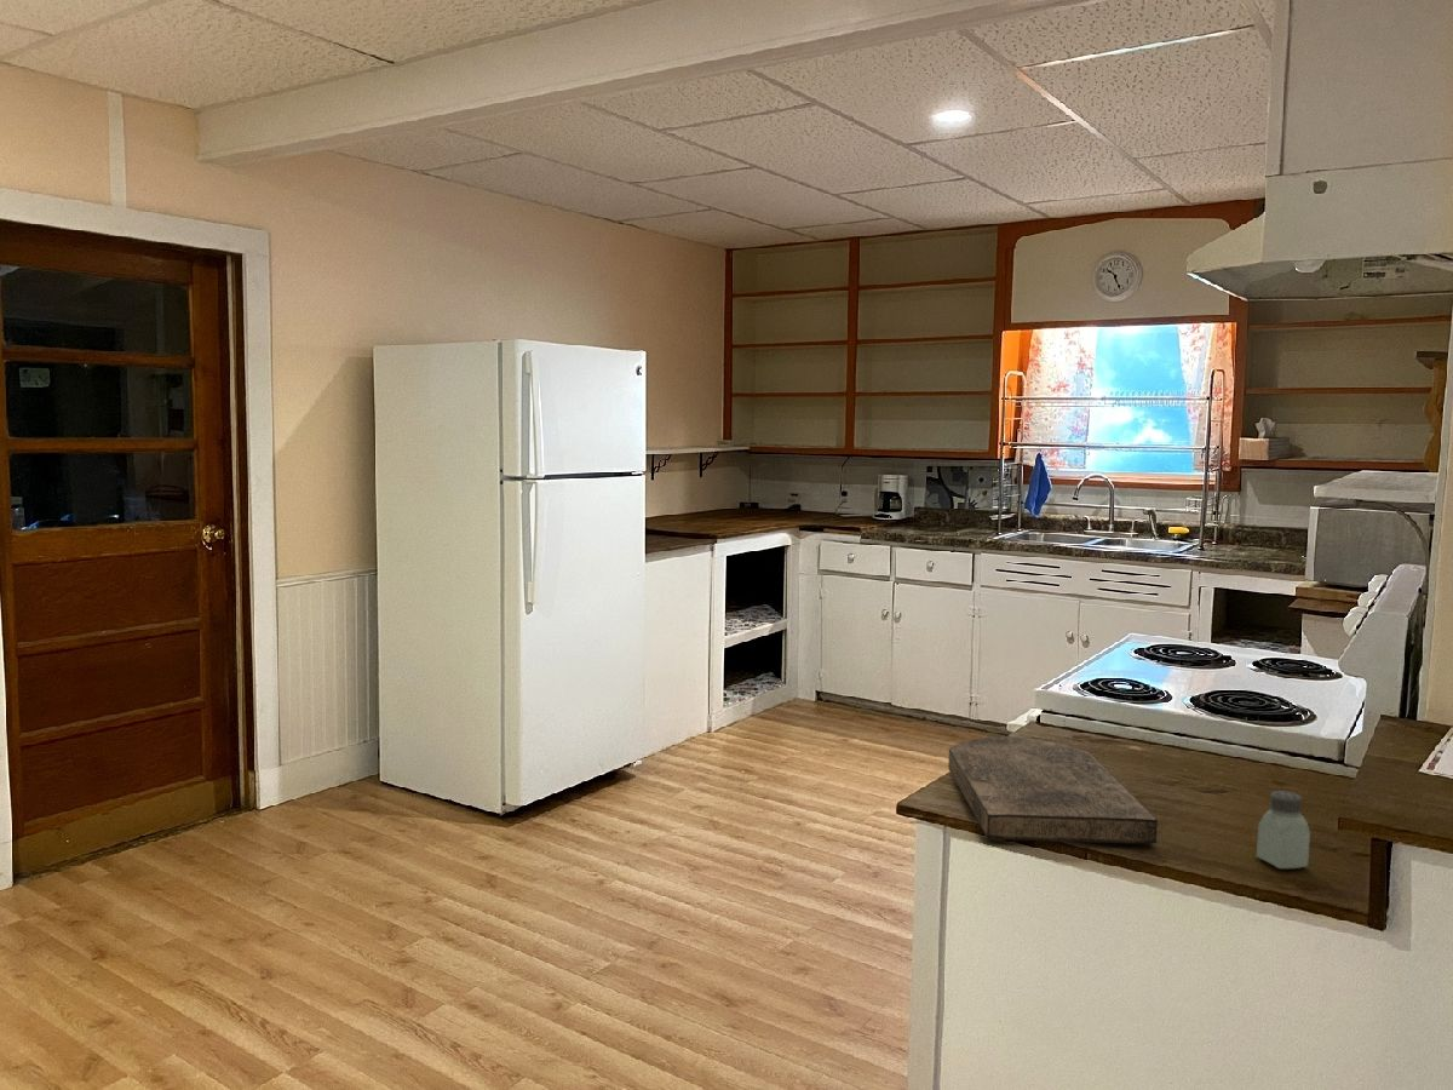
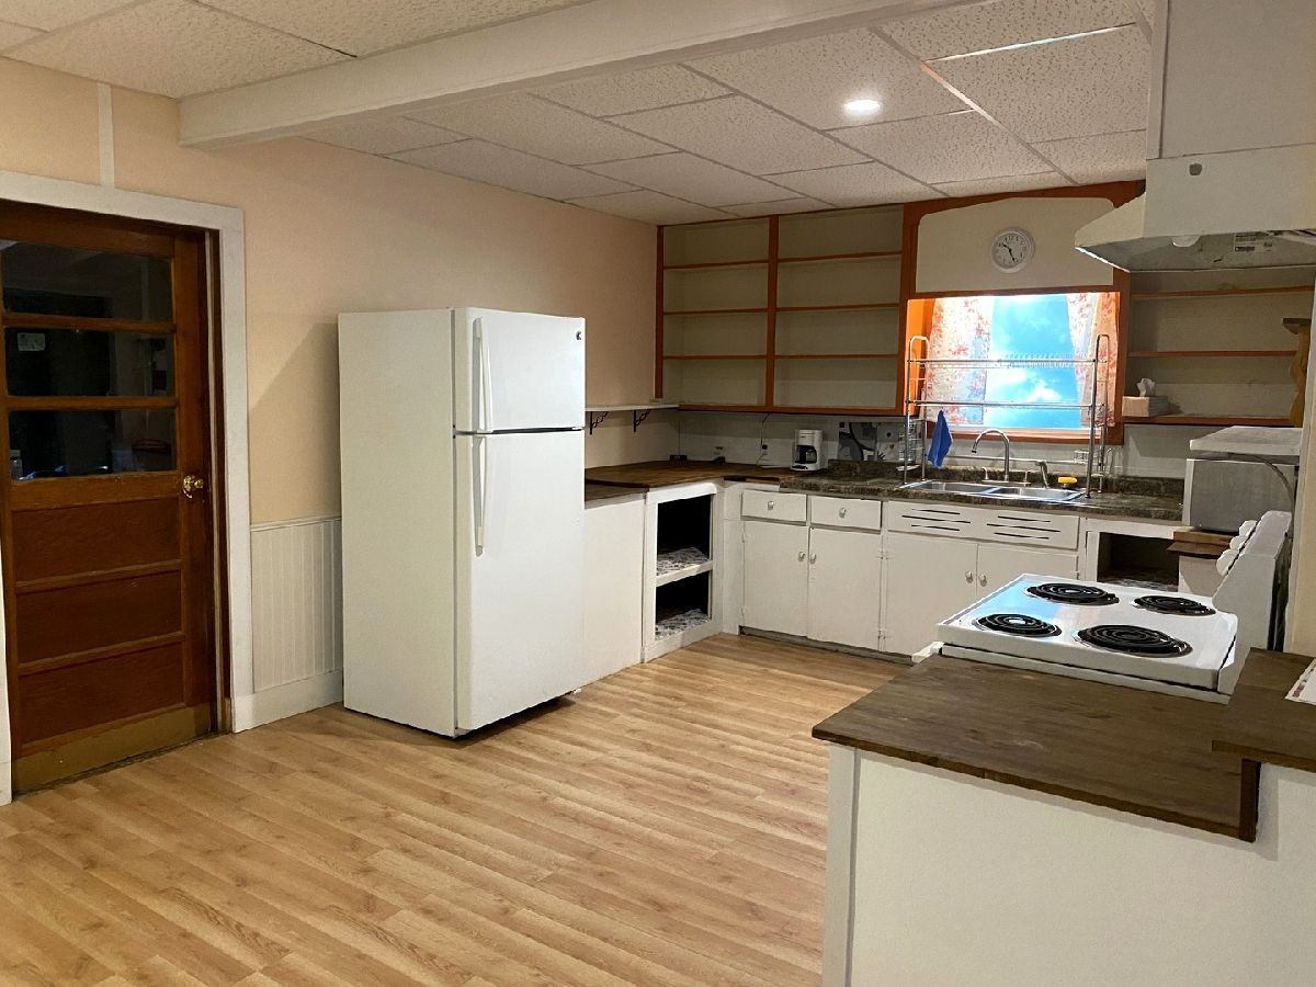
- saltshaker (1283, 828)
- cutting board (1035, 782)
